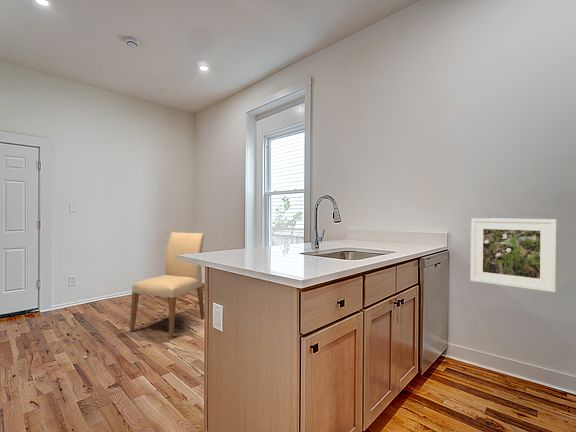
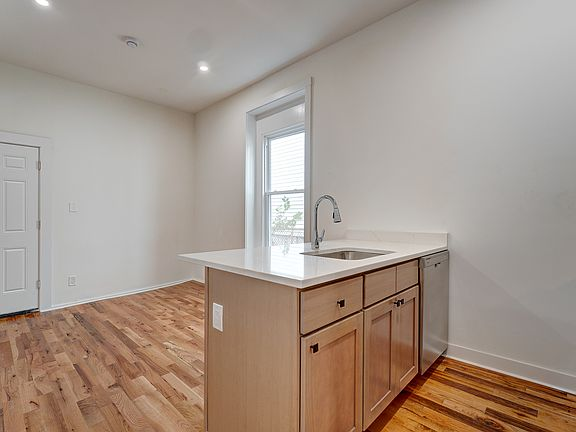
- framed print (510, 252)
- chair (172, 279)
